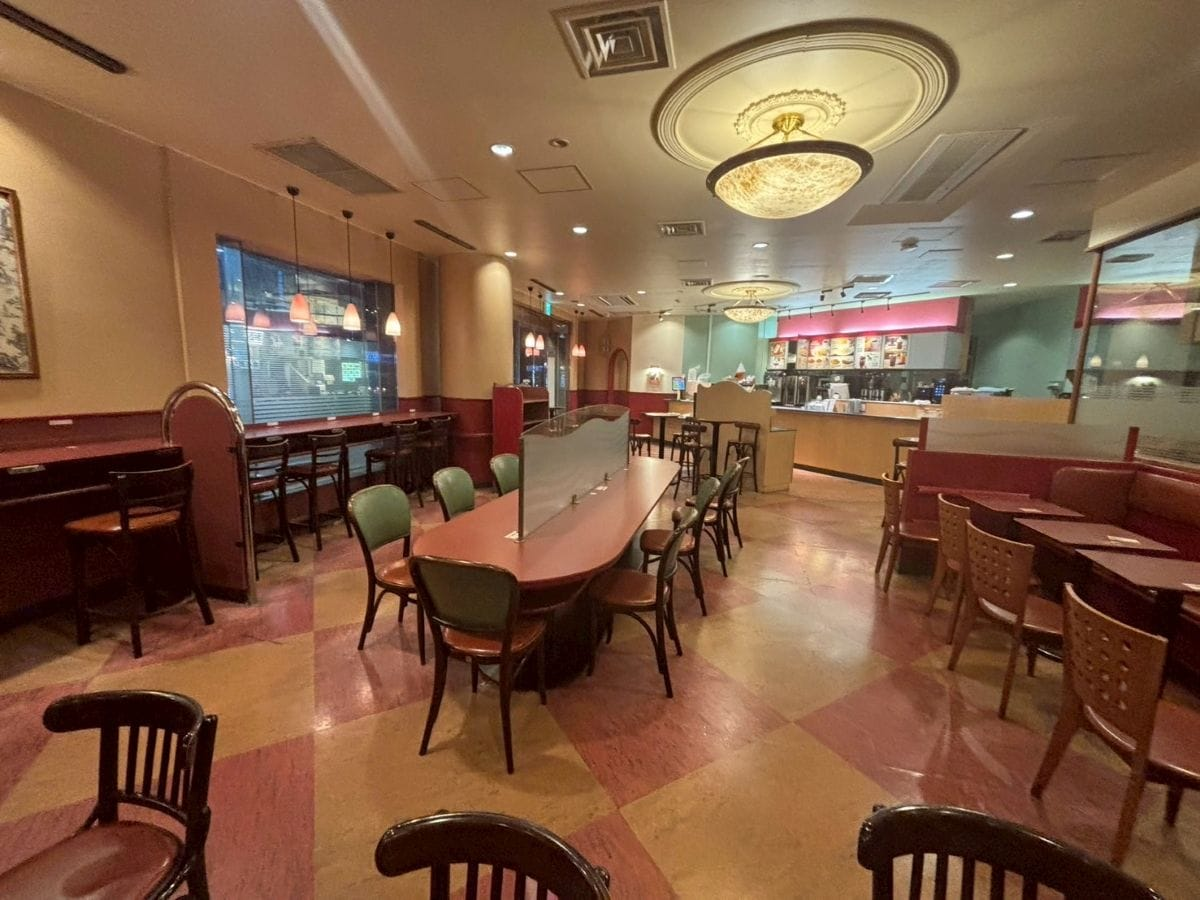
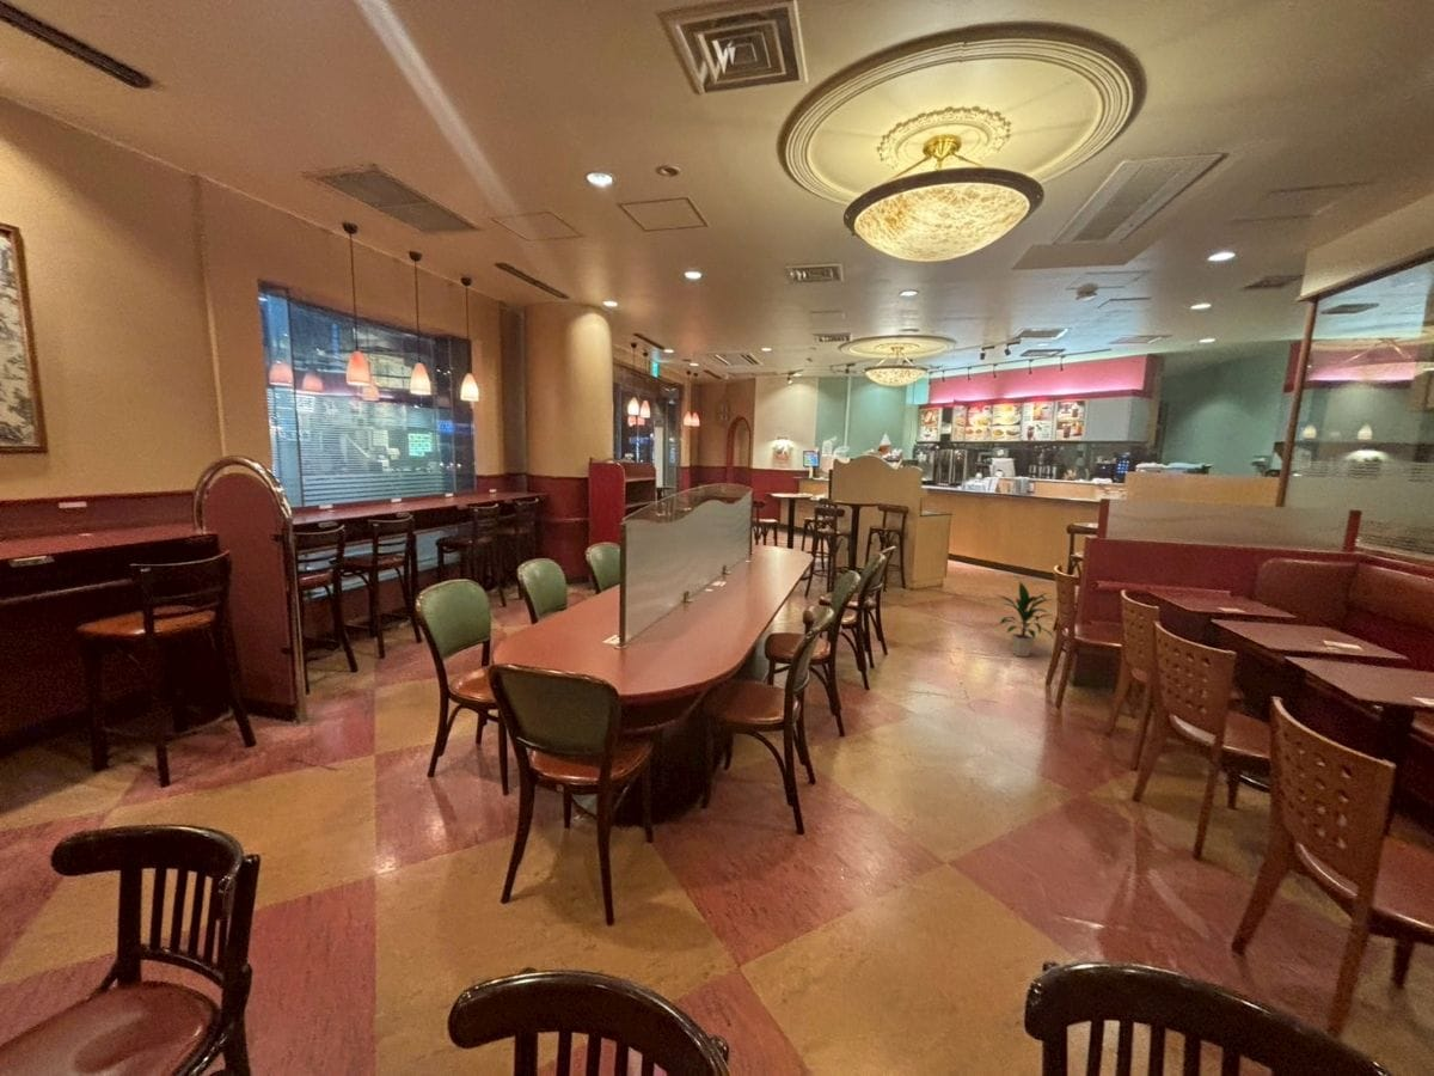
+ indoor plant (1027, 619)
